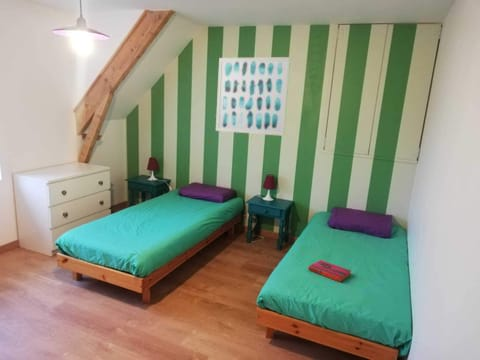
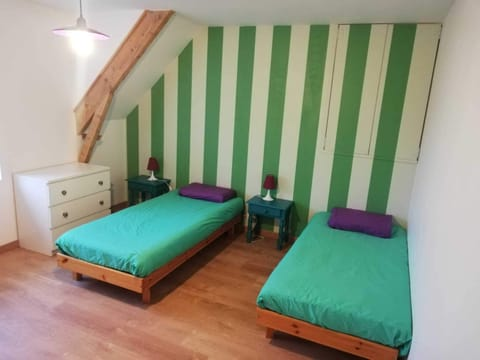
- hardback book (329, 270)
- wall art (250, 96)
